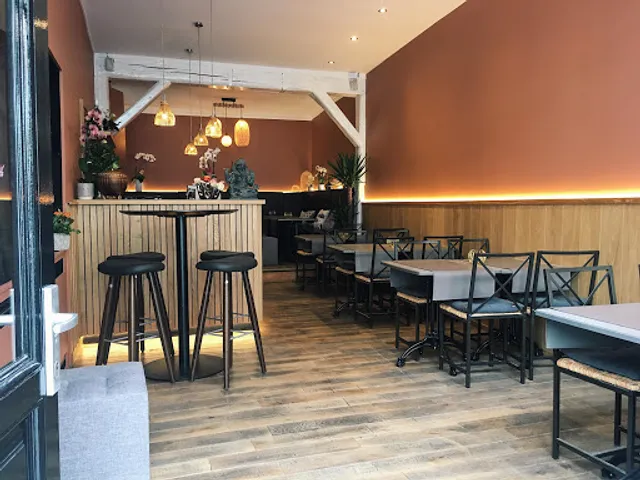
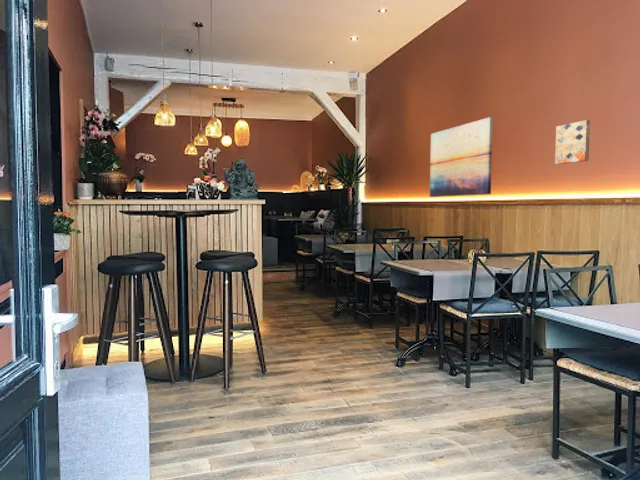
+ wall art (571, 143)
+ wall art (458, 161)
